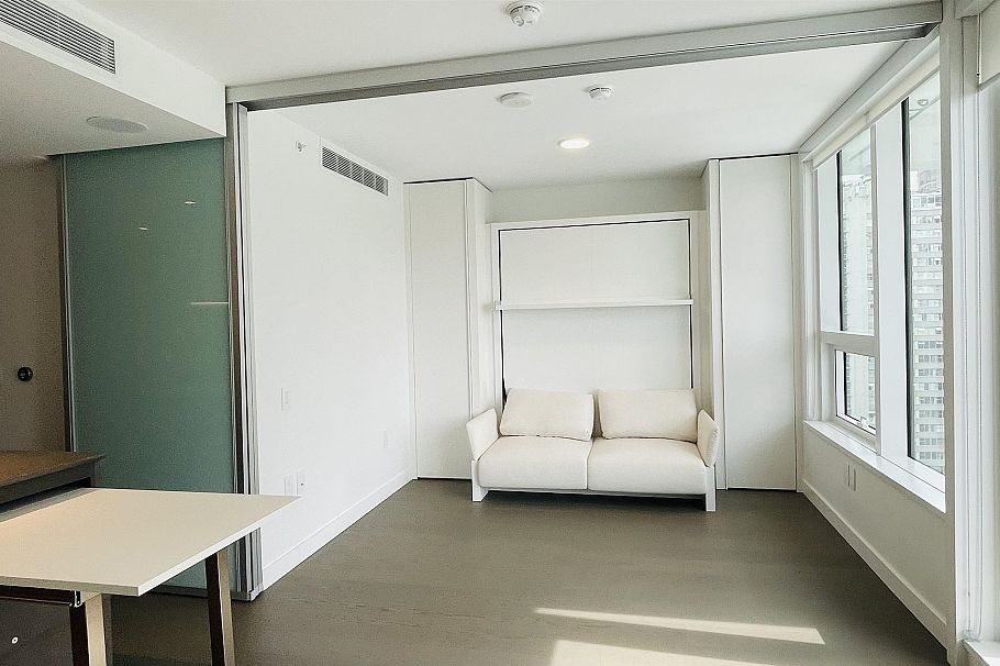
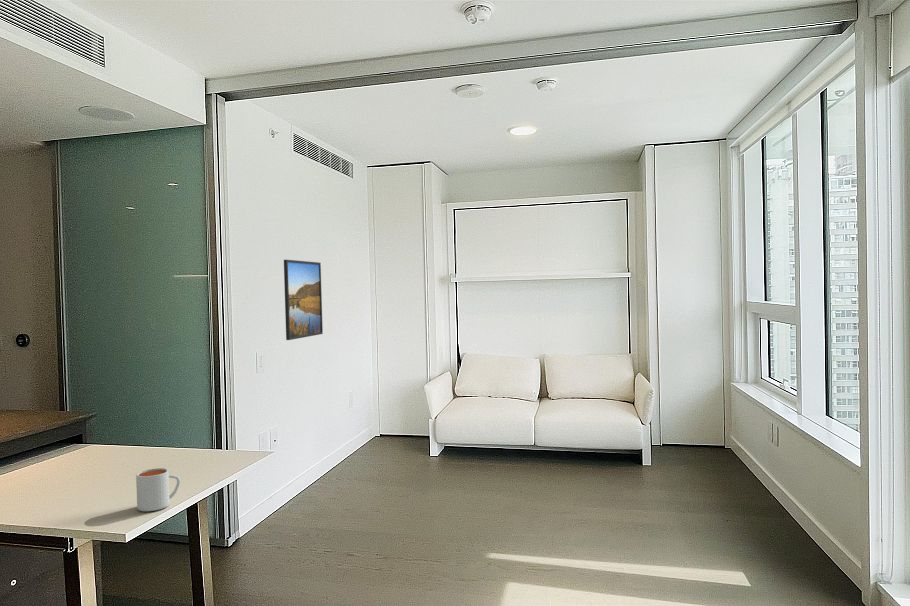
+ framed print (304, 299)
+ mug (158, 488)
